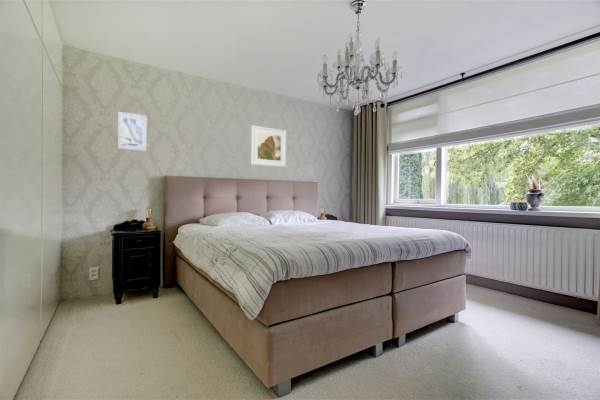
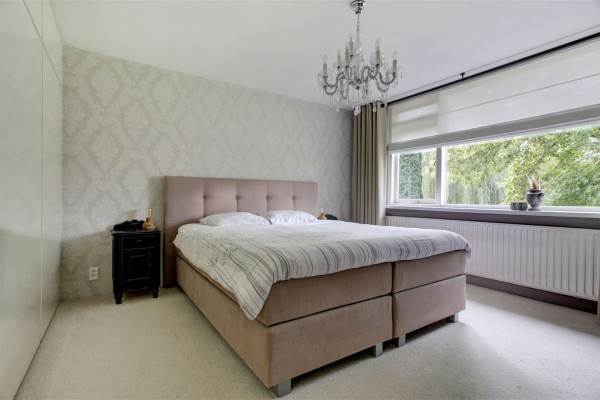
- wall art (132, 131)
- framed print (269, 147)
